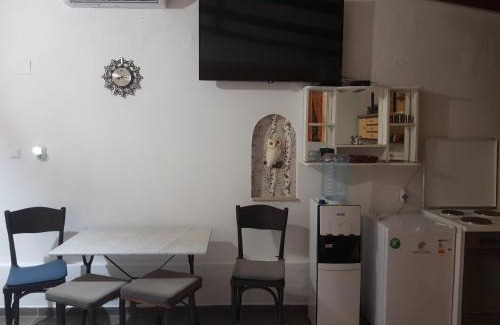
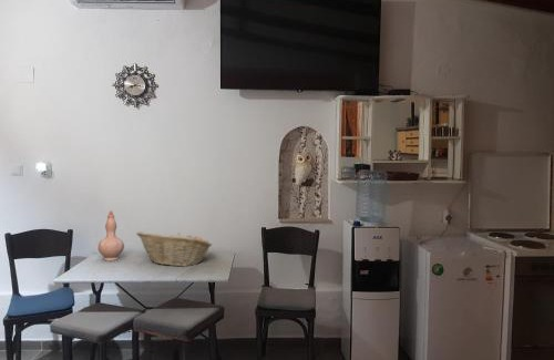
+ vase (111, 234)
+ fruit basket (174, 245)
